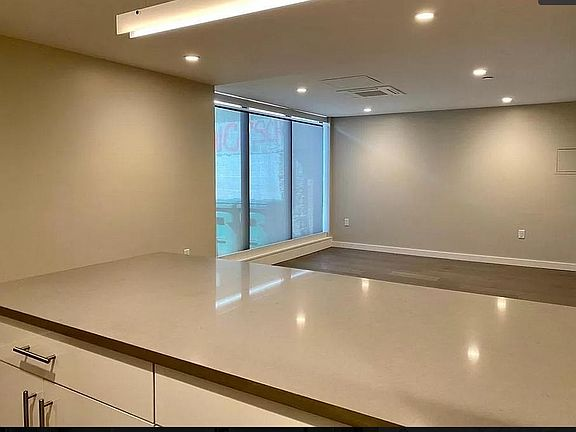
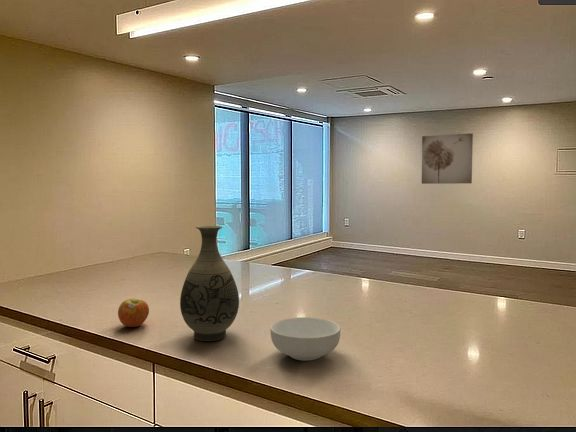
+ wall art (446, 159)
+ apple (133, 312)
+ vase (209, 281)
+ cereal bowl (305, 340)
